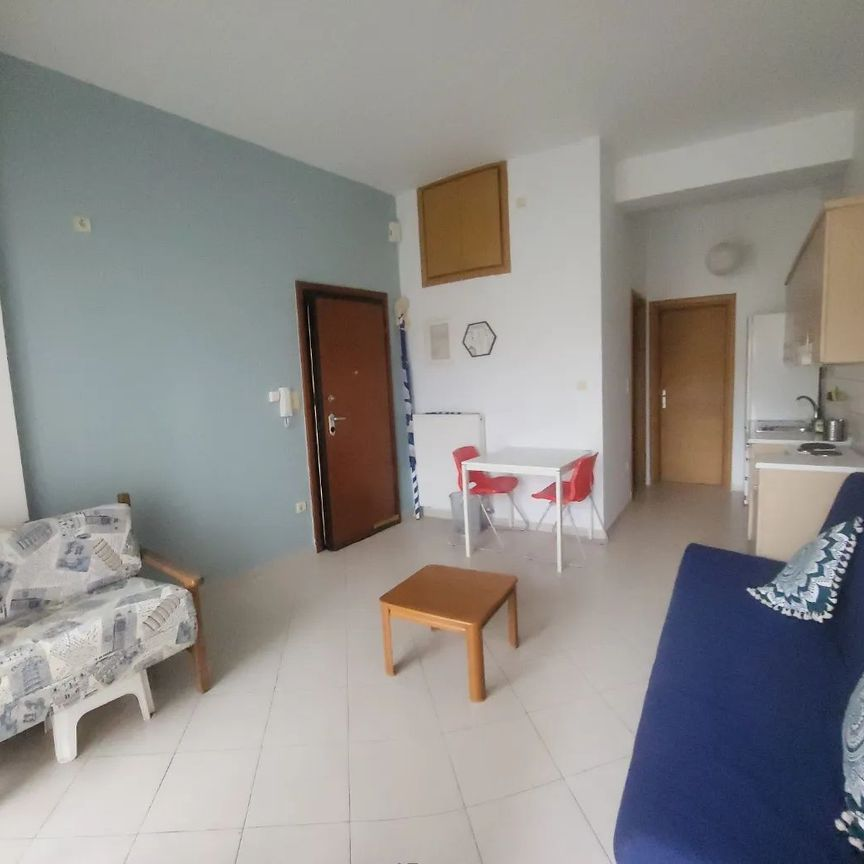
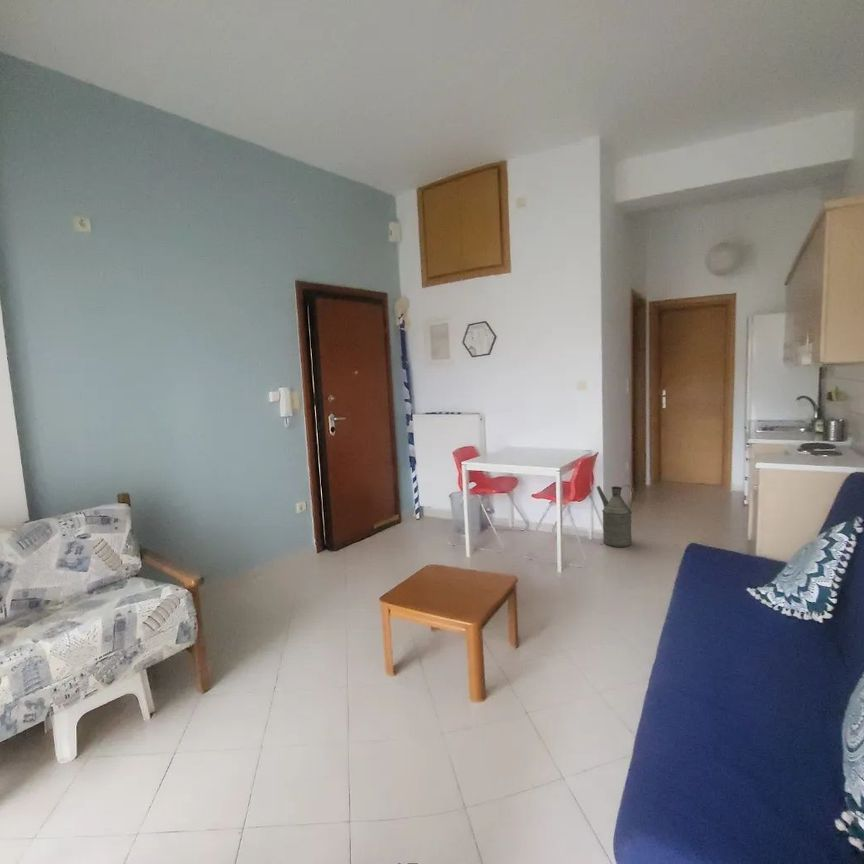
+ watering can (614, 513)
